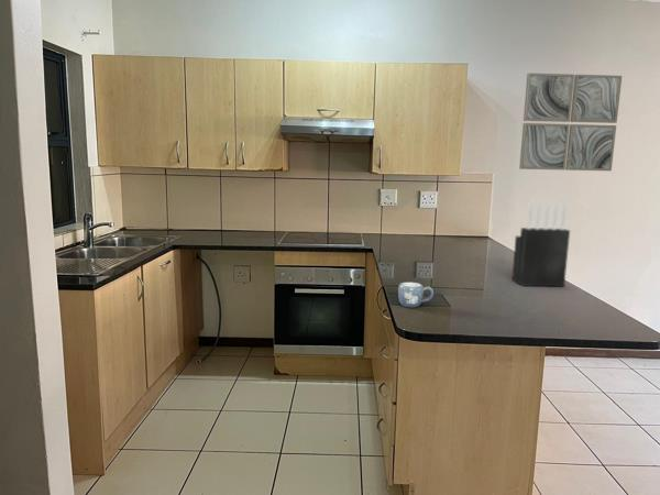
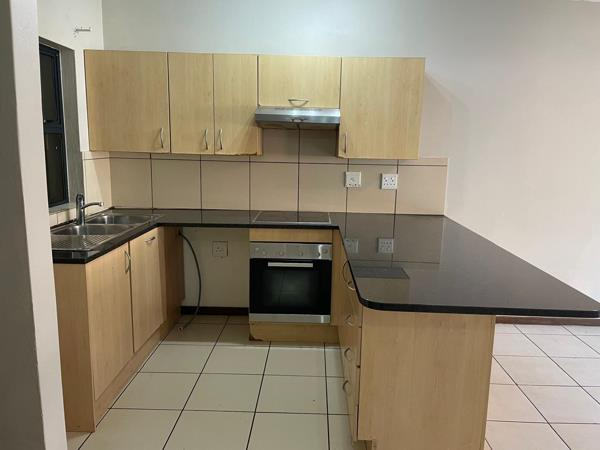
- wall art (570, 121)
- knife block (539, 241)
- mug (416, 295)
